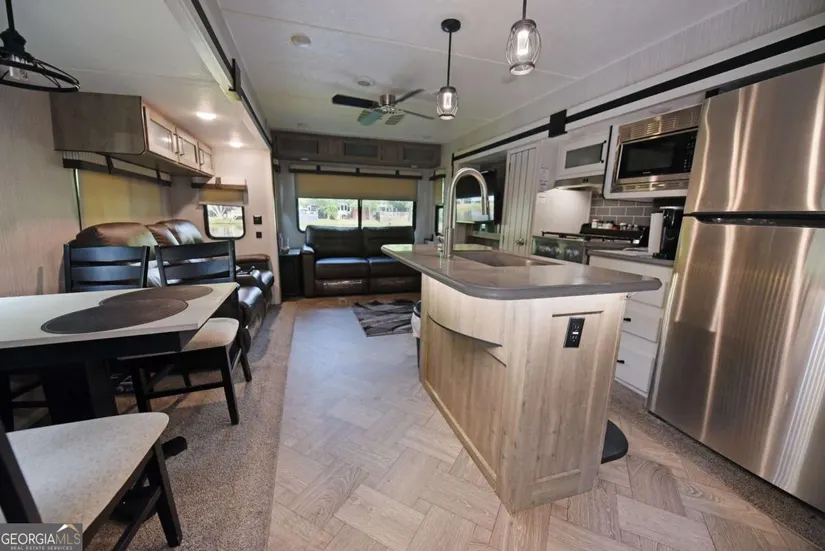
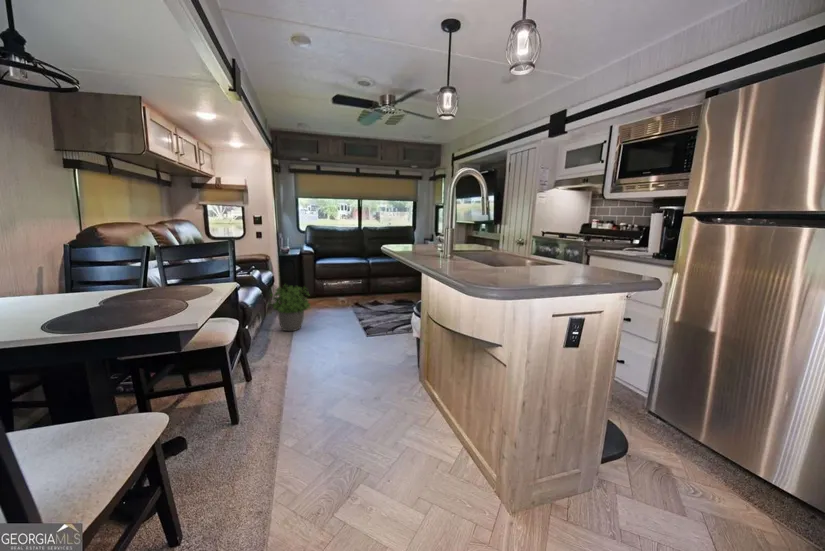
+ potted plant (289, 306)
